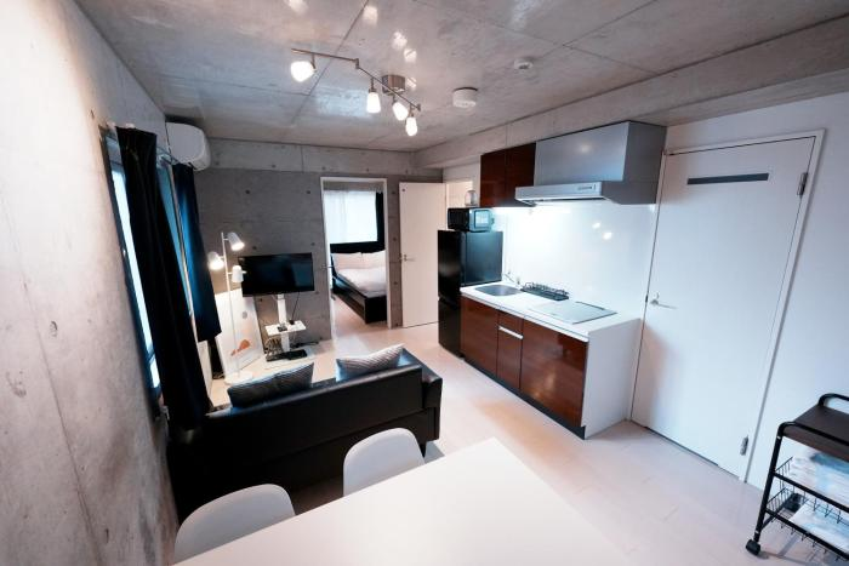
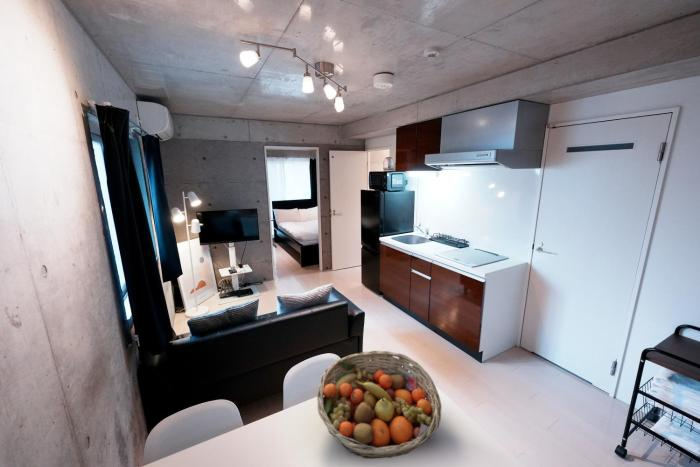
+ fruit basket (377, 401)
